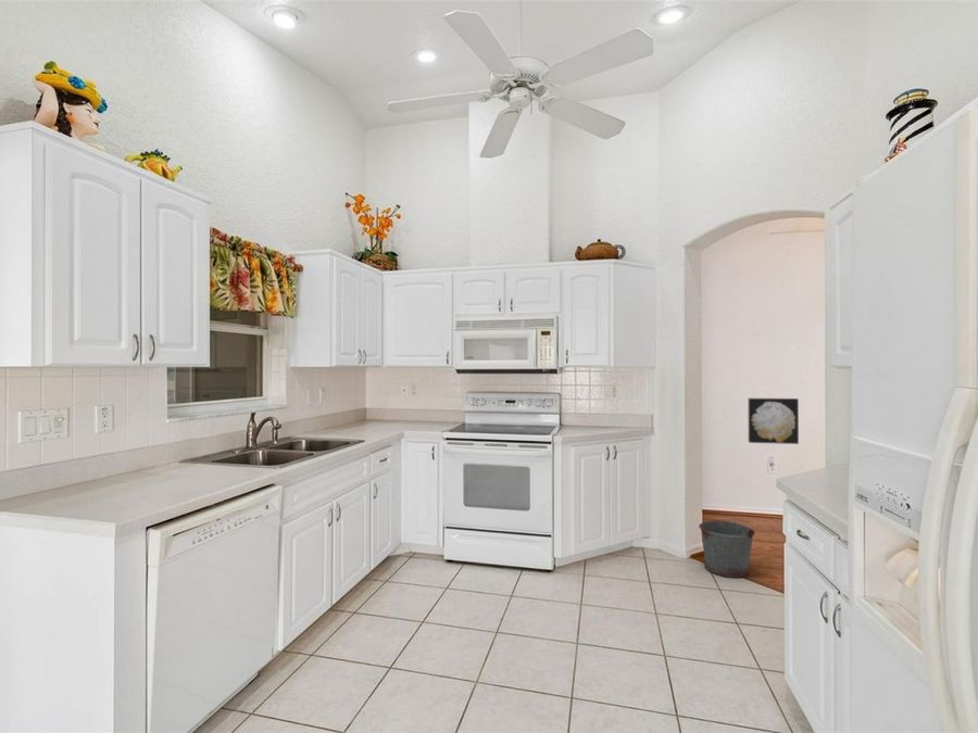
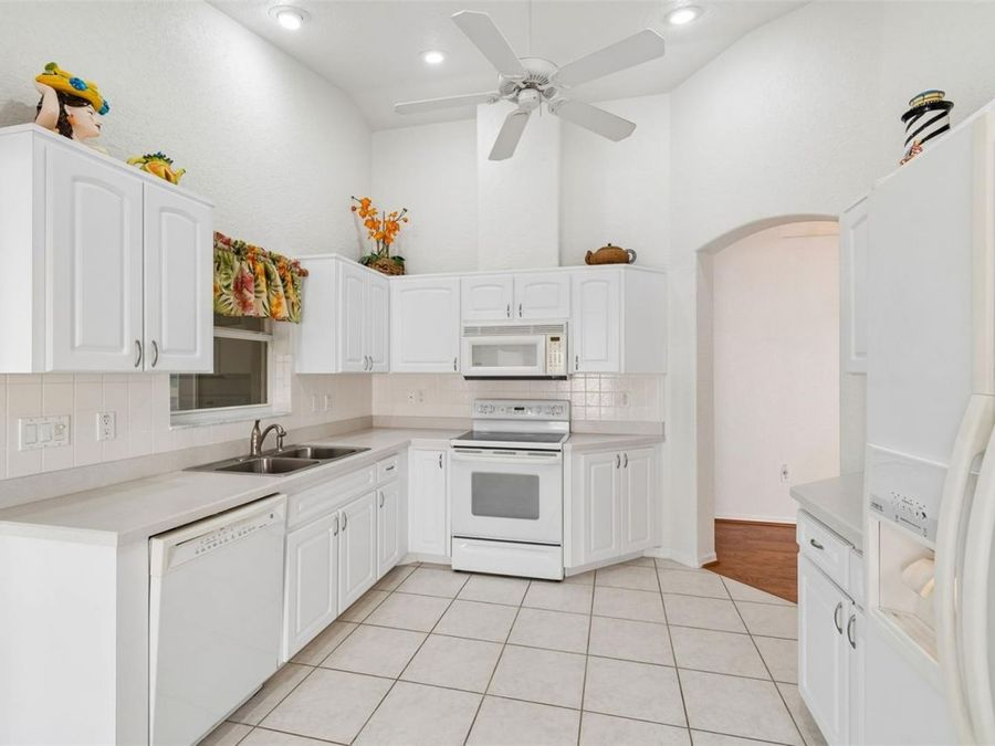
- wall art (773, 420)
- bucket (726, 548)
